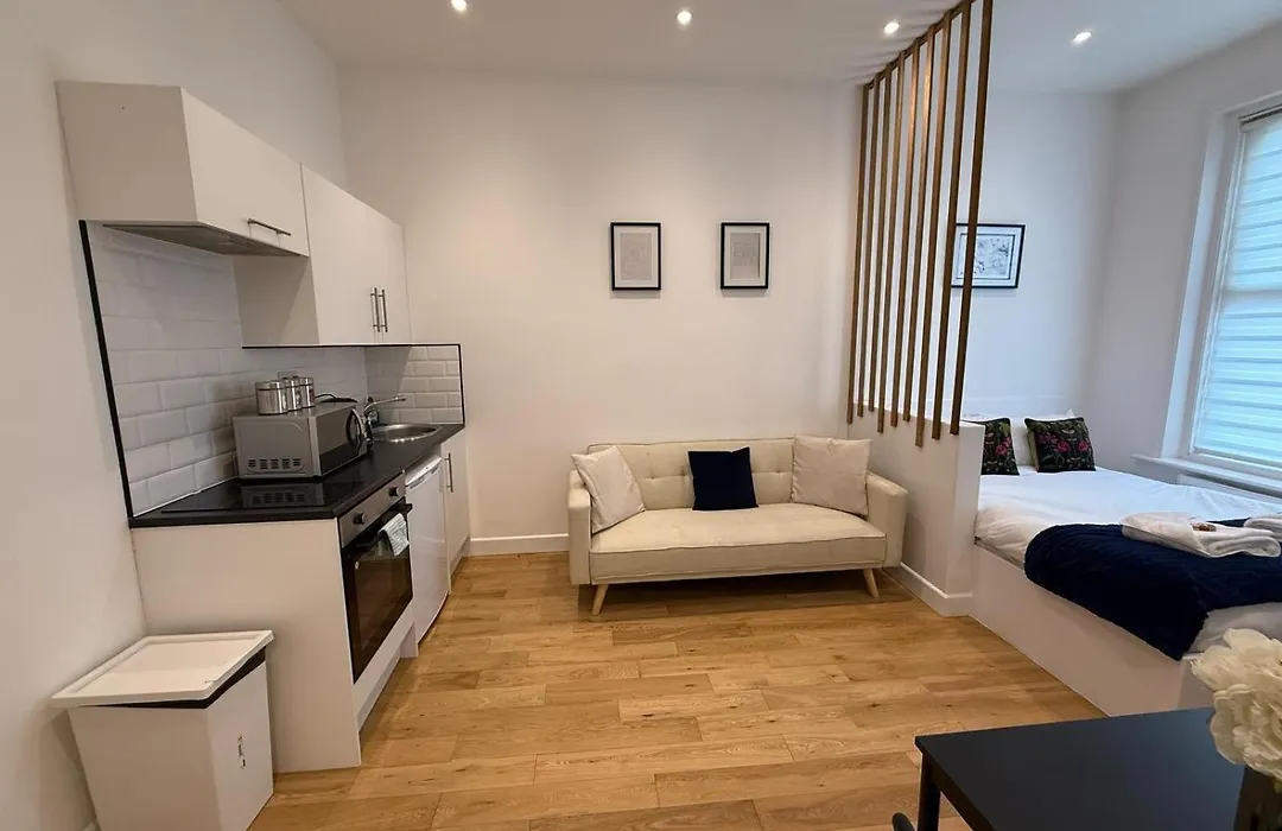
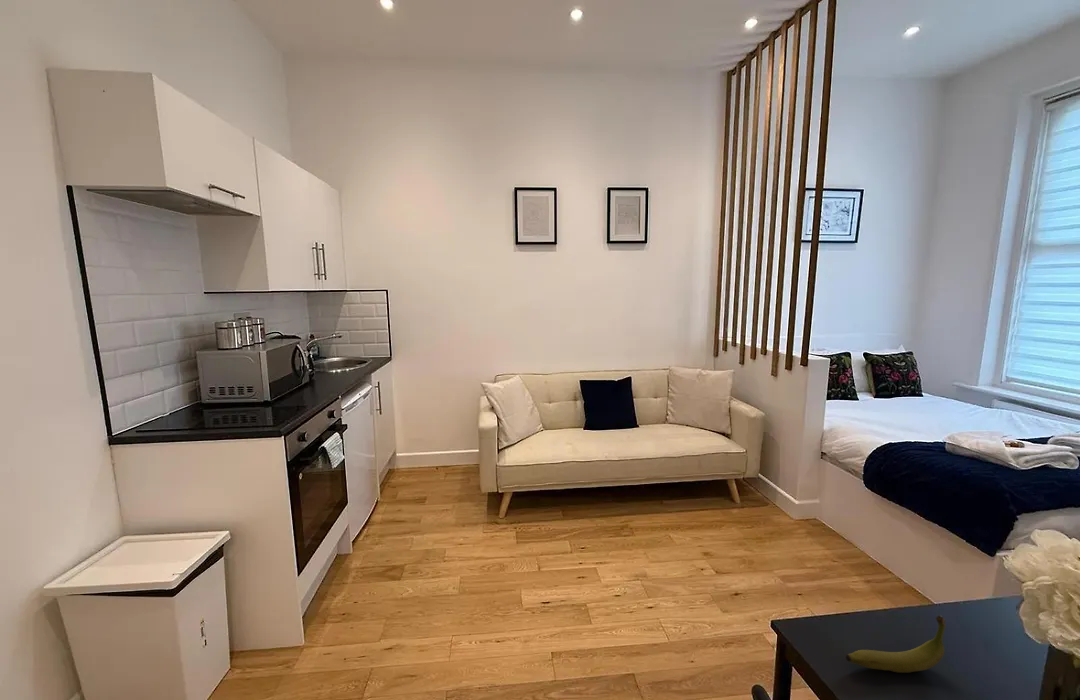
+ banana (895, 652)
